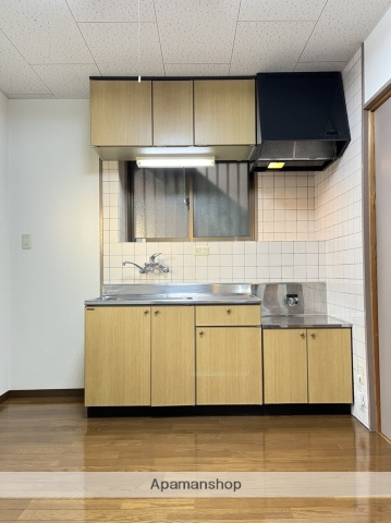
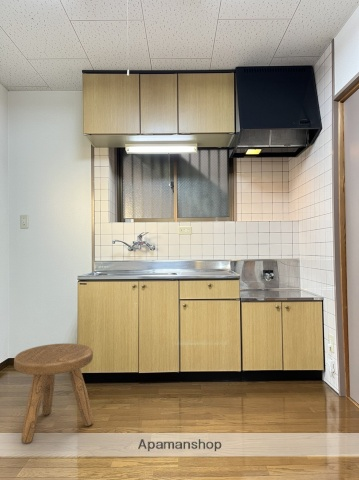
+ stool (53, 389)
